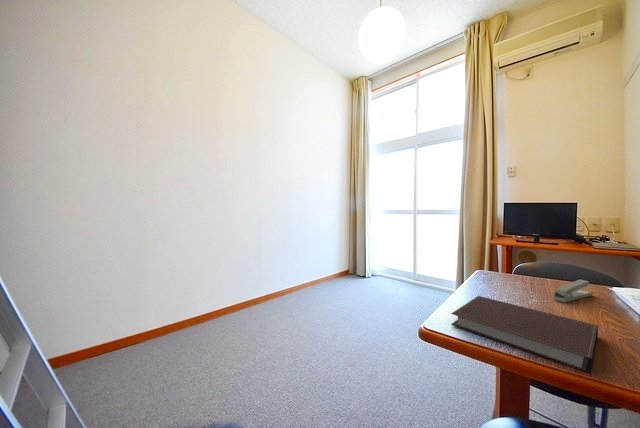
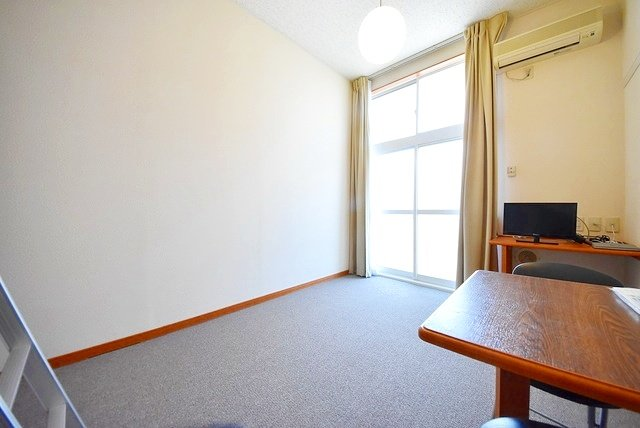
- notebook (520, 324)
- stapler (573, 289)
